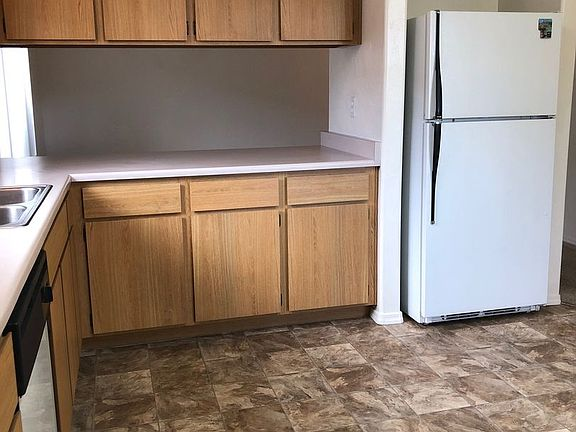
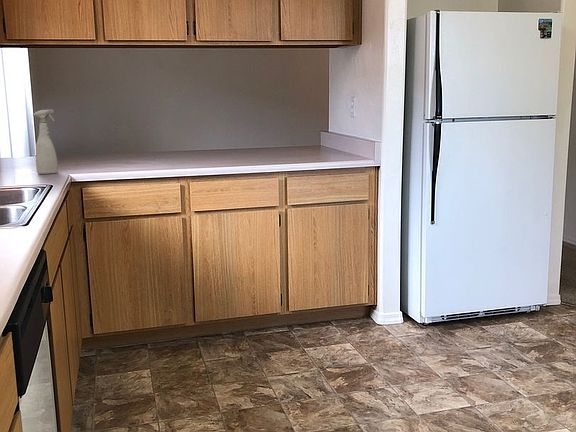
+ spray bottle (44, 141)
